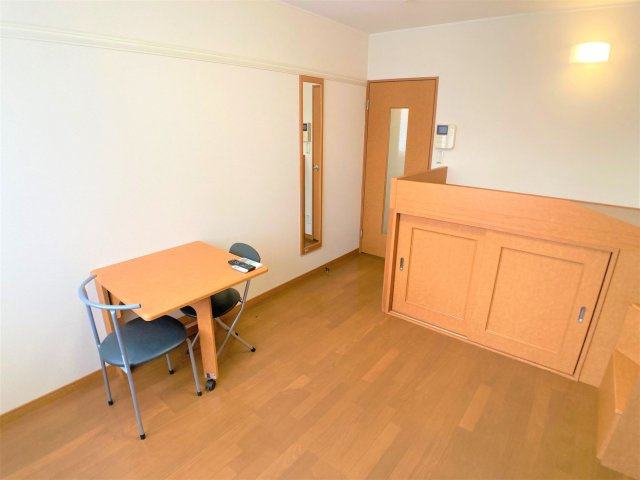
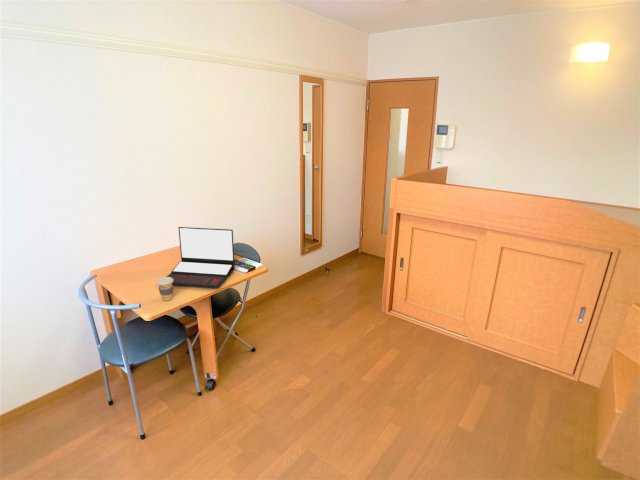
+ laptop (197, 256)
+ coffee cup (166, 289)
